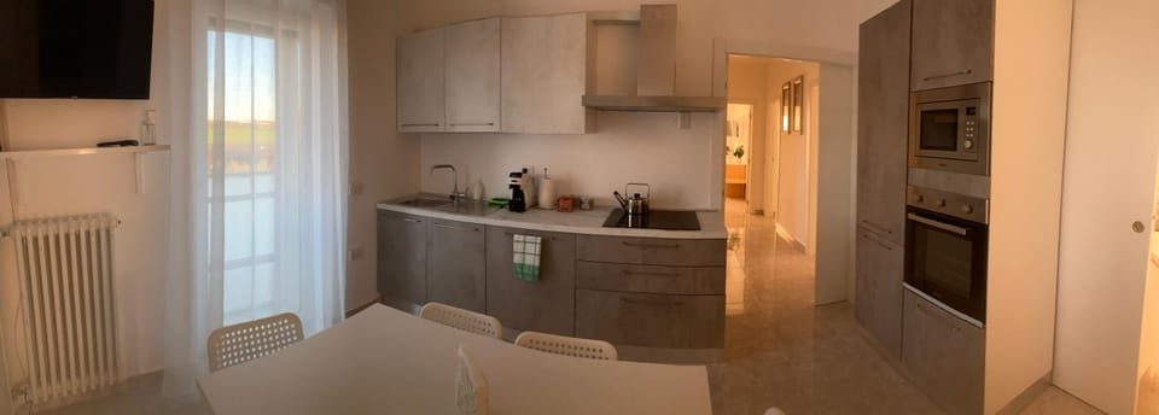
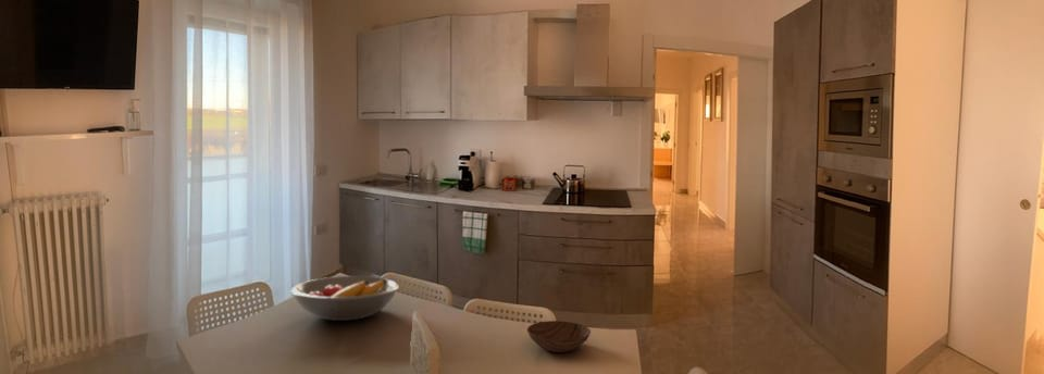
+ bowl (558, 338)
+ fruit bowl (346, 297)
